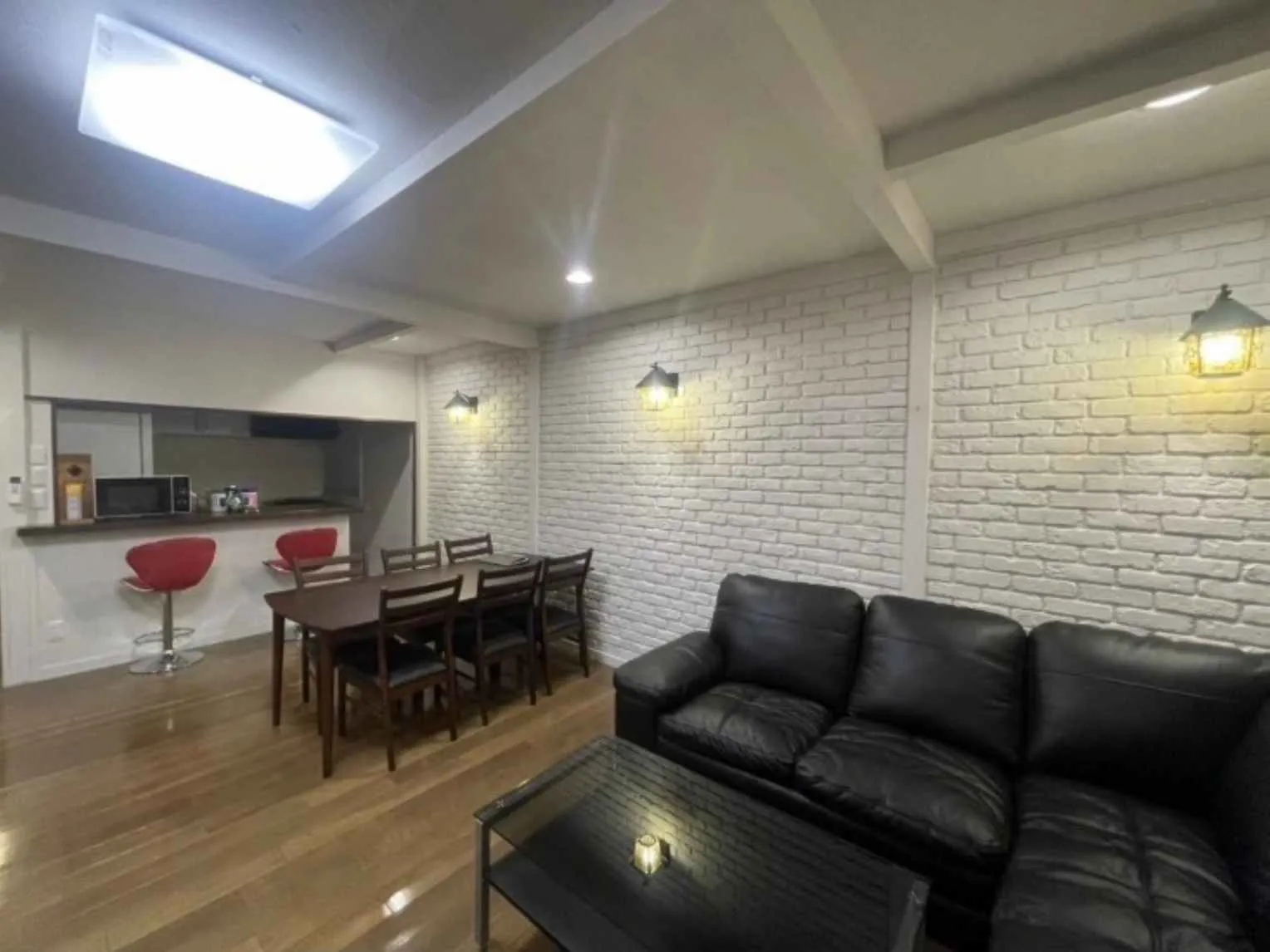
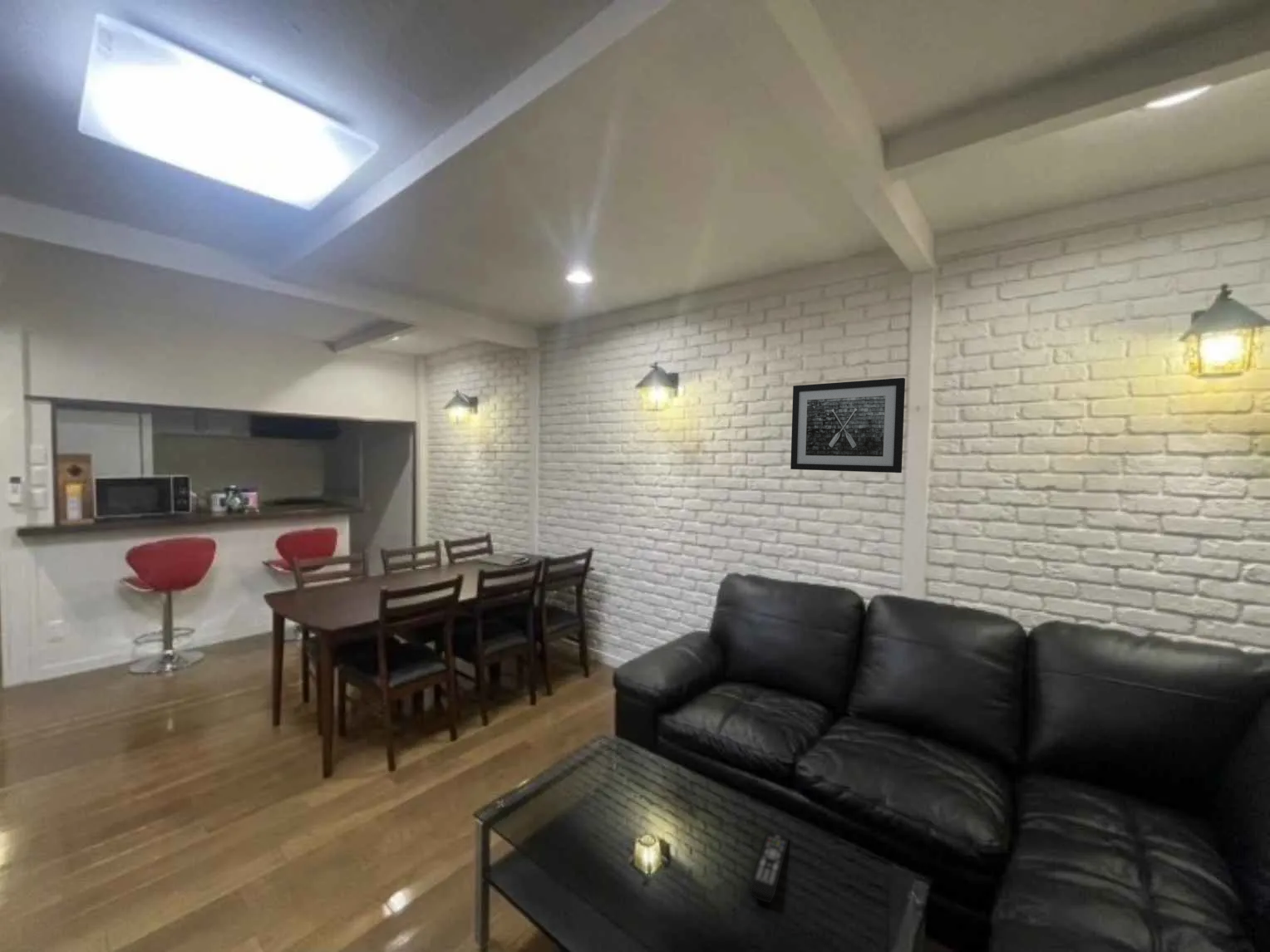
+ remote control (770, 865)
+ wall art (844, 426)
